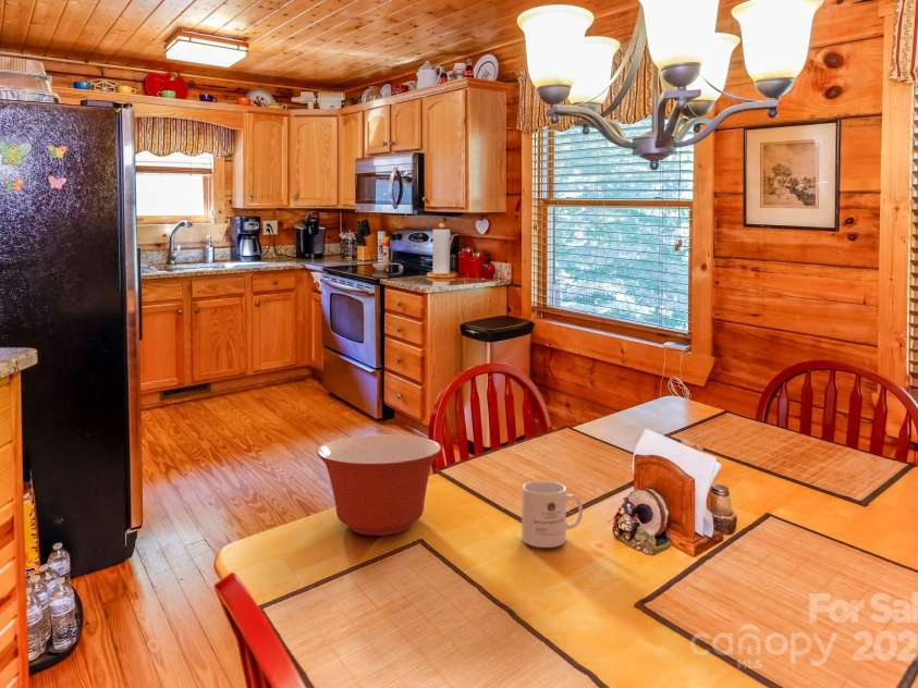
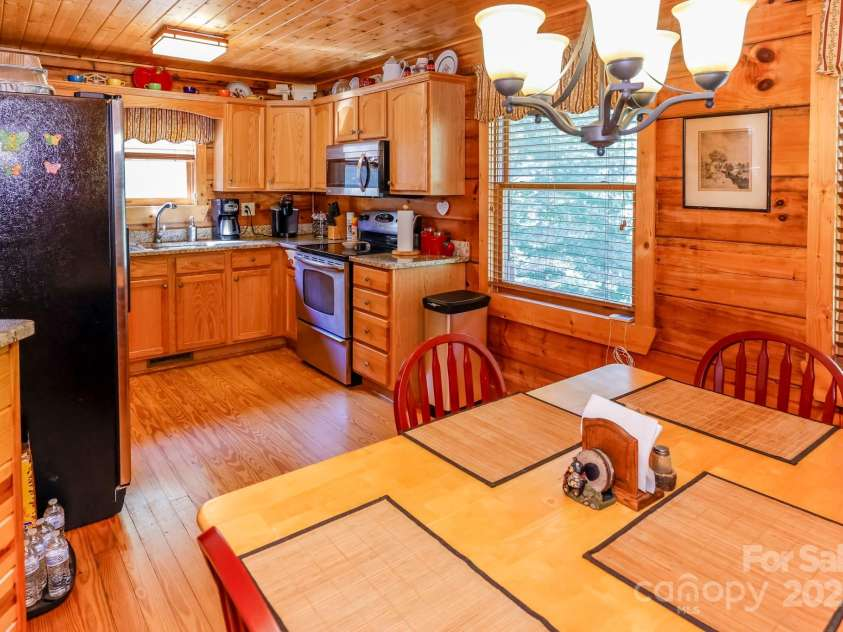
- mug (552, 513)
- mixing bowl (380, 486)
